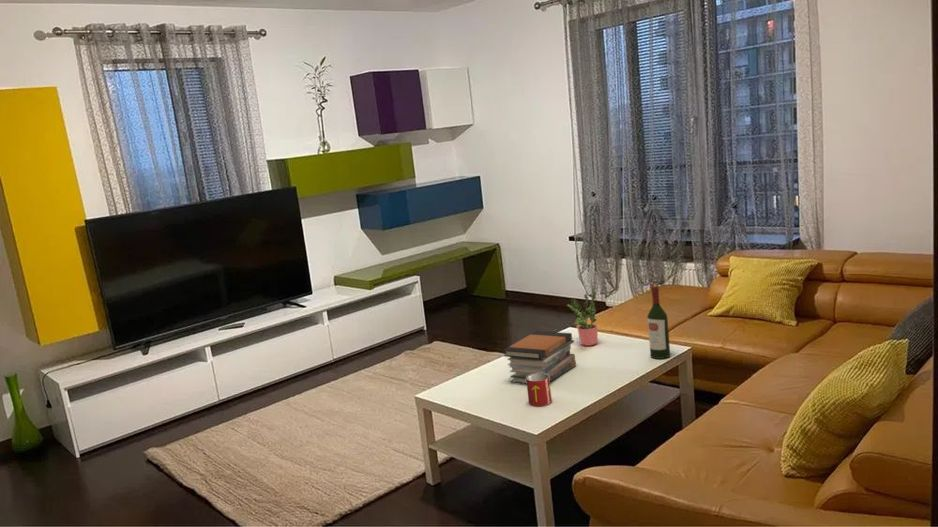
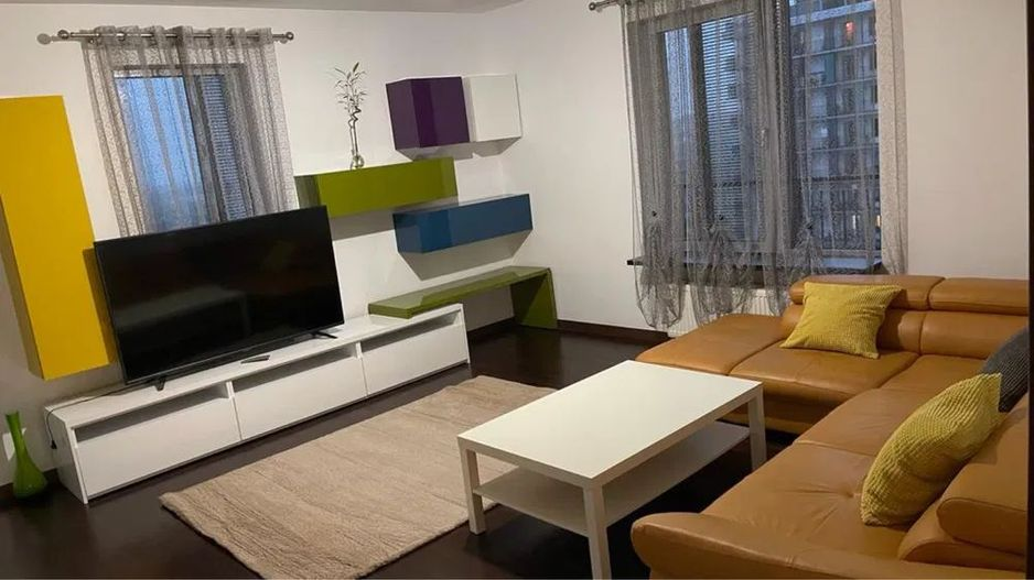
- mug (540, 387)
- wine bottle (657, 321)
- book stack (540, 357)
- potted plant (578, 319)
